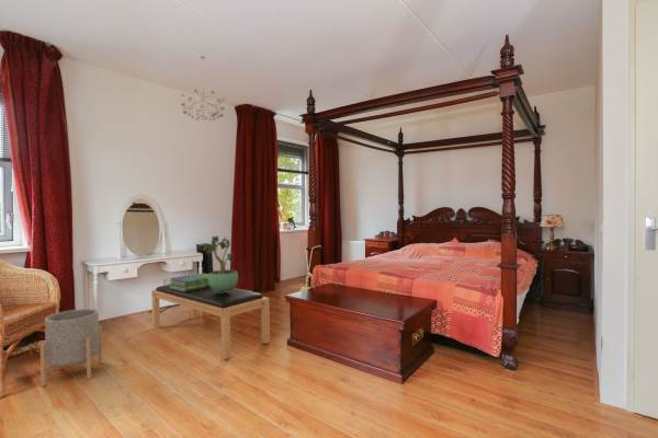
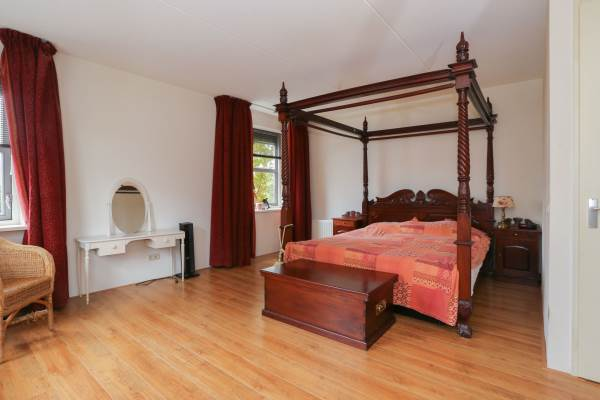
- bench (206, 311)
- chandelier (203, 89)
- potted plant (222, 264)
- stack of books (194, 281)
- planter (72, 344)
